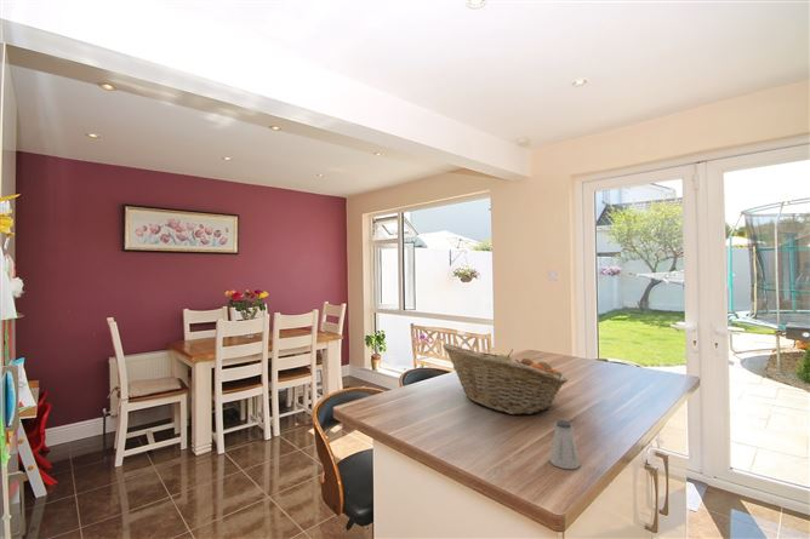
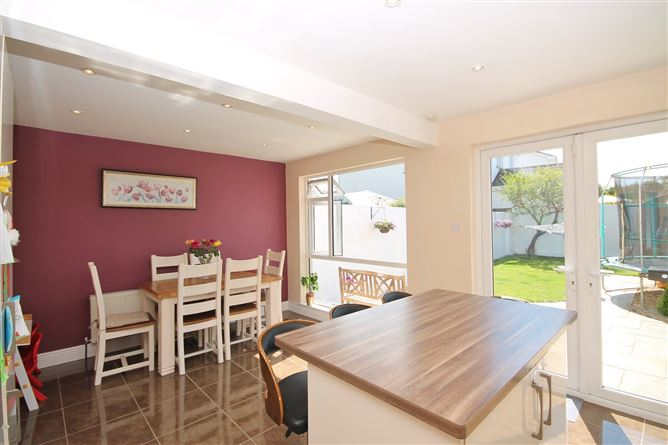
- saltshaker (564, 442)
- fruit basket (501, 371)
